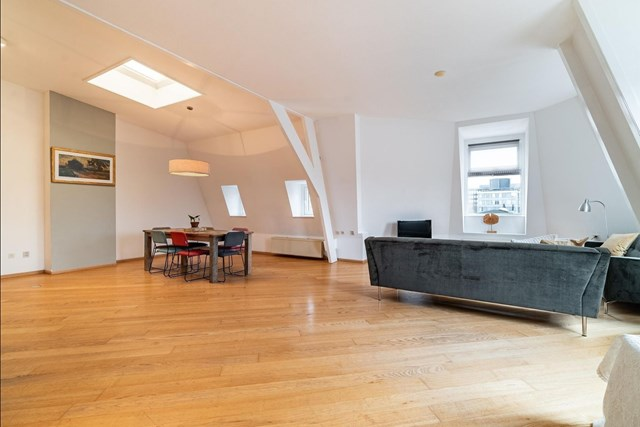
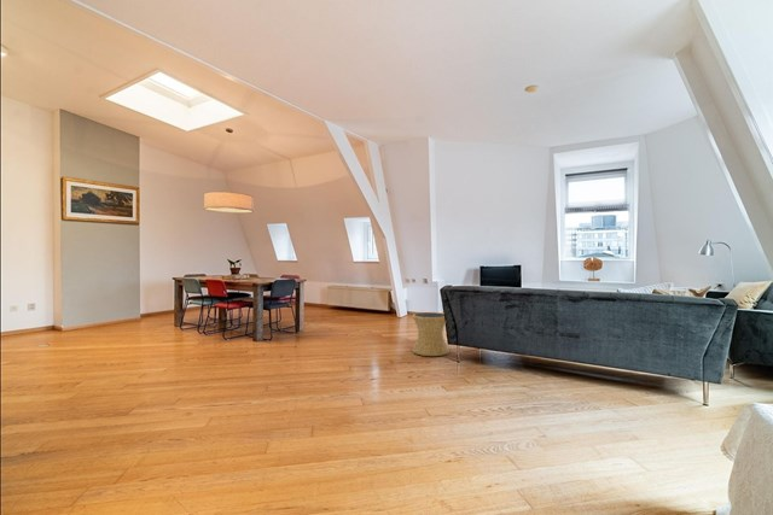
+ side table (430, 333)
